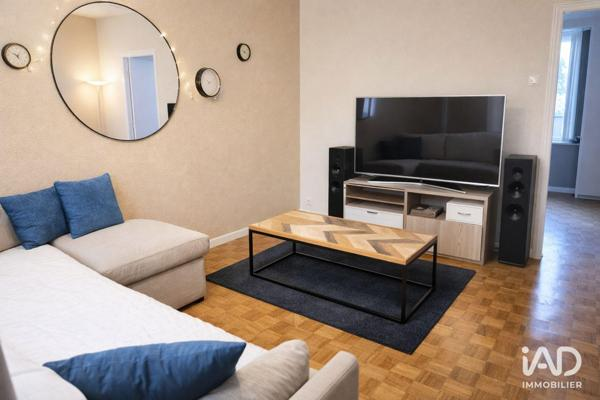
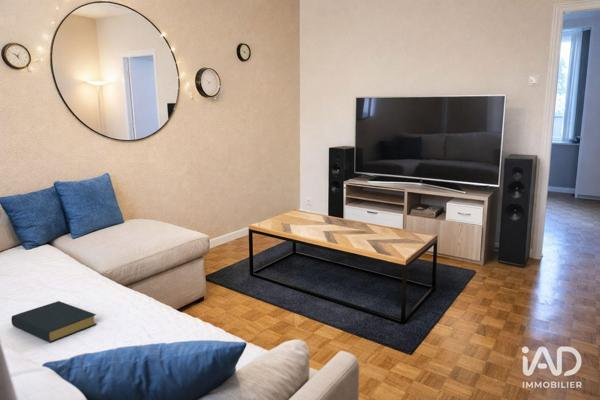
+ hardback book (54, 320)
